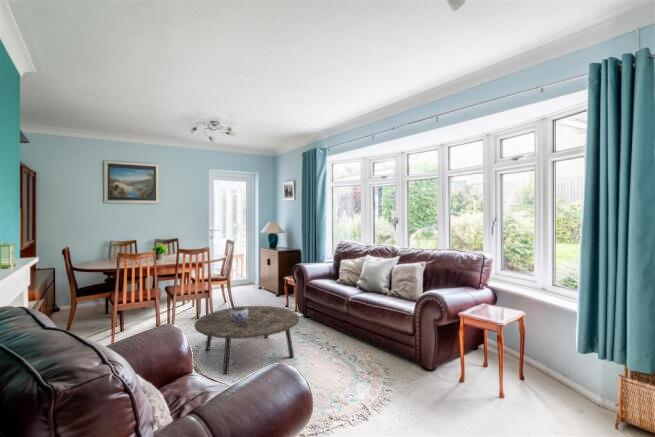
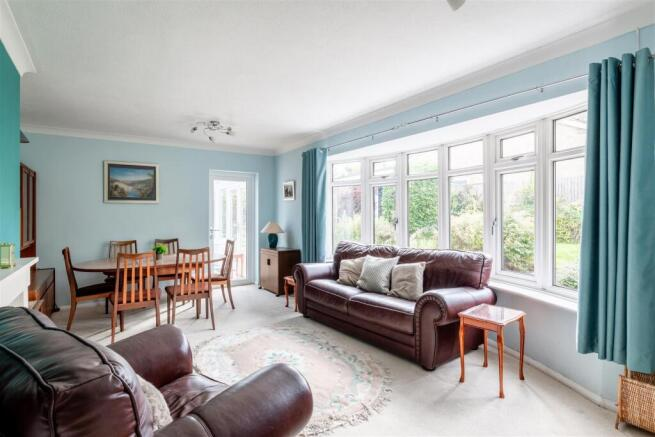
- coffee table (248, 335)
- jar (239, 313)
